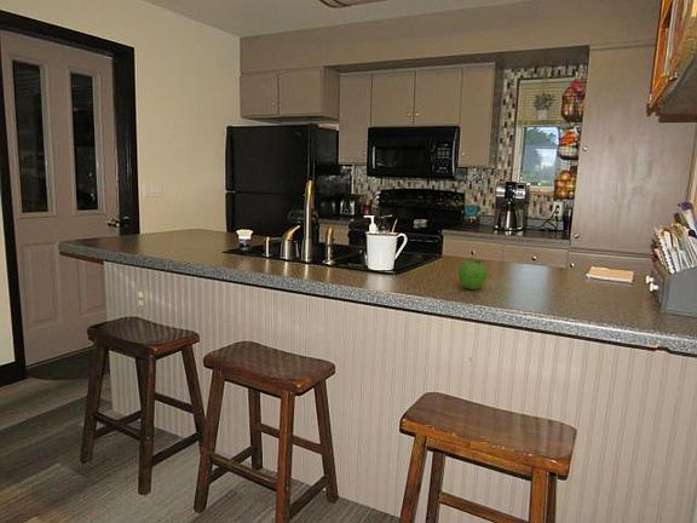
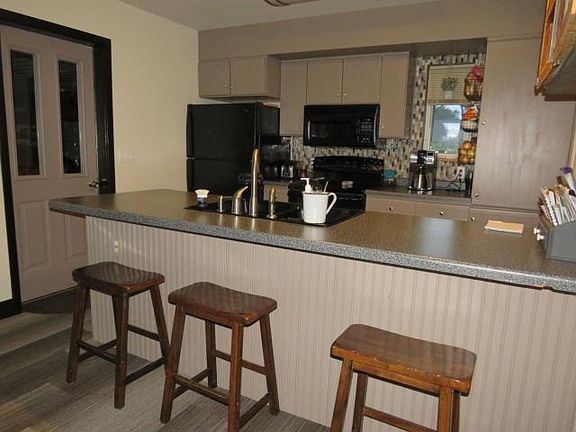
- fruit (472, 272)
